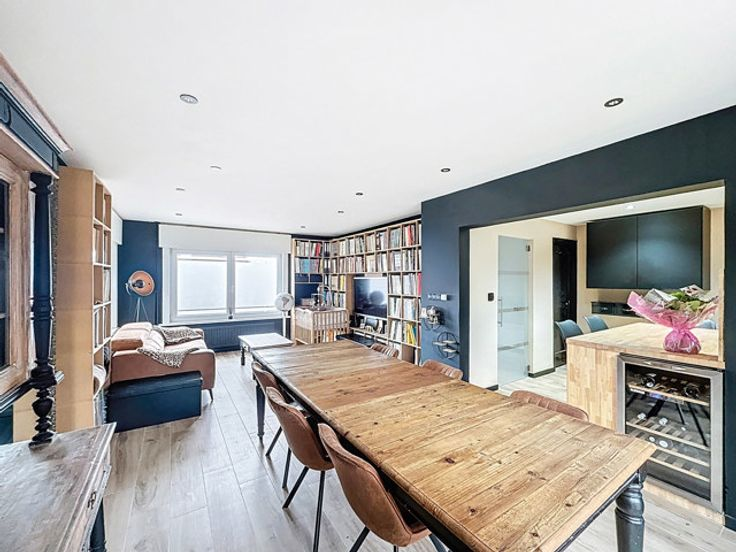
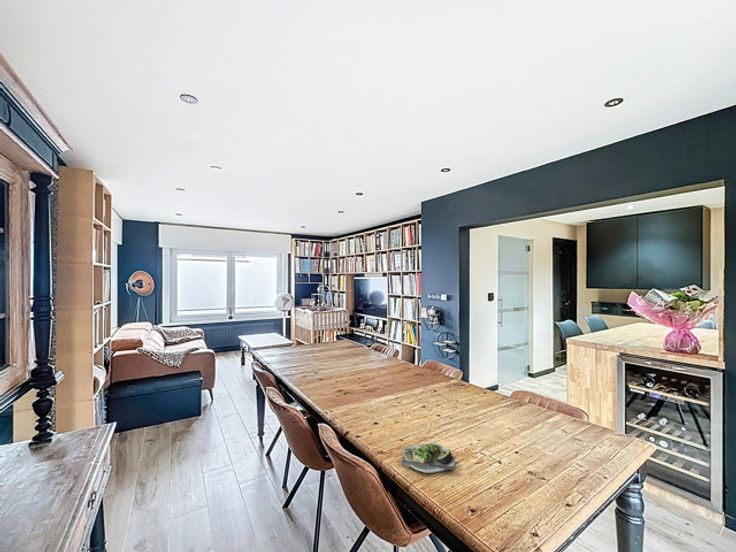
+ salad plate (430, 454)
